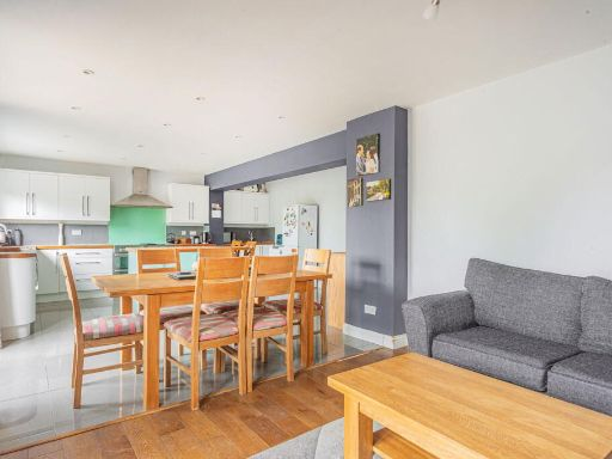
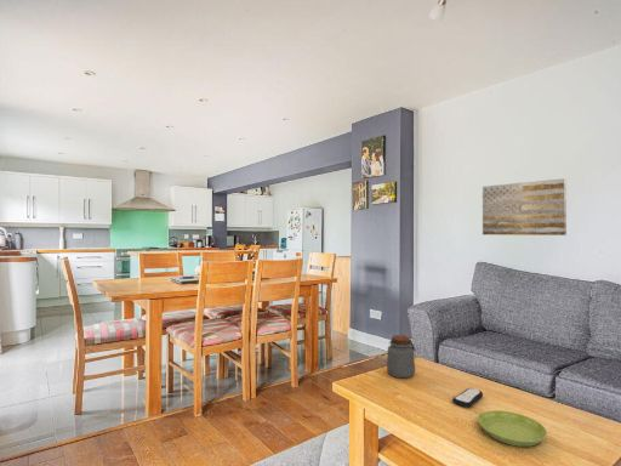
+ jar (400, 354)
+ wall art (520, 209)
+ remote control (468, 397)
+ saucer (511, 428)
